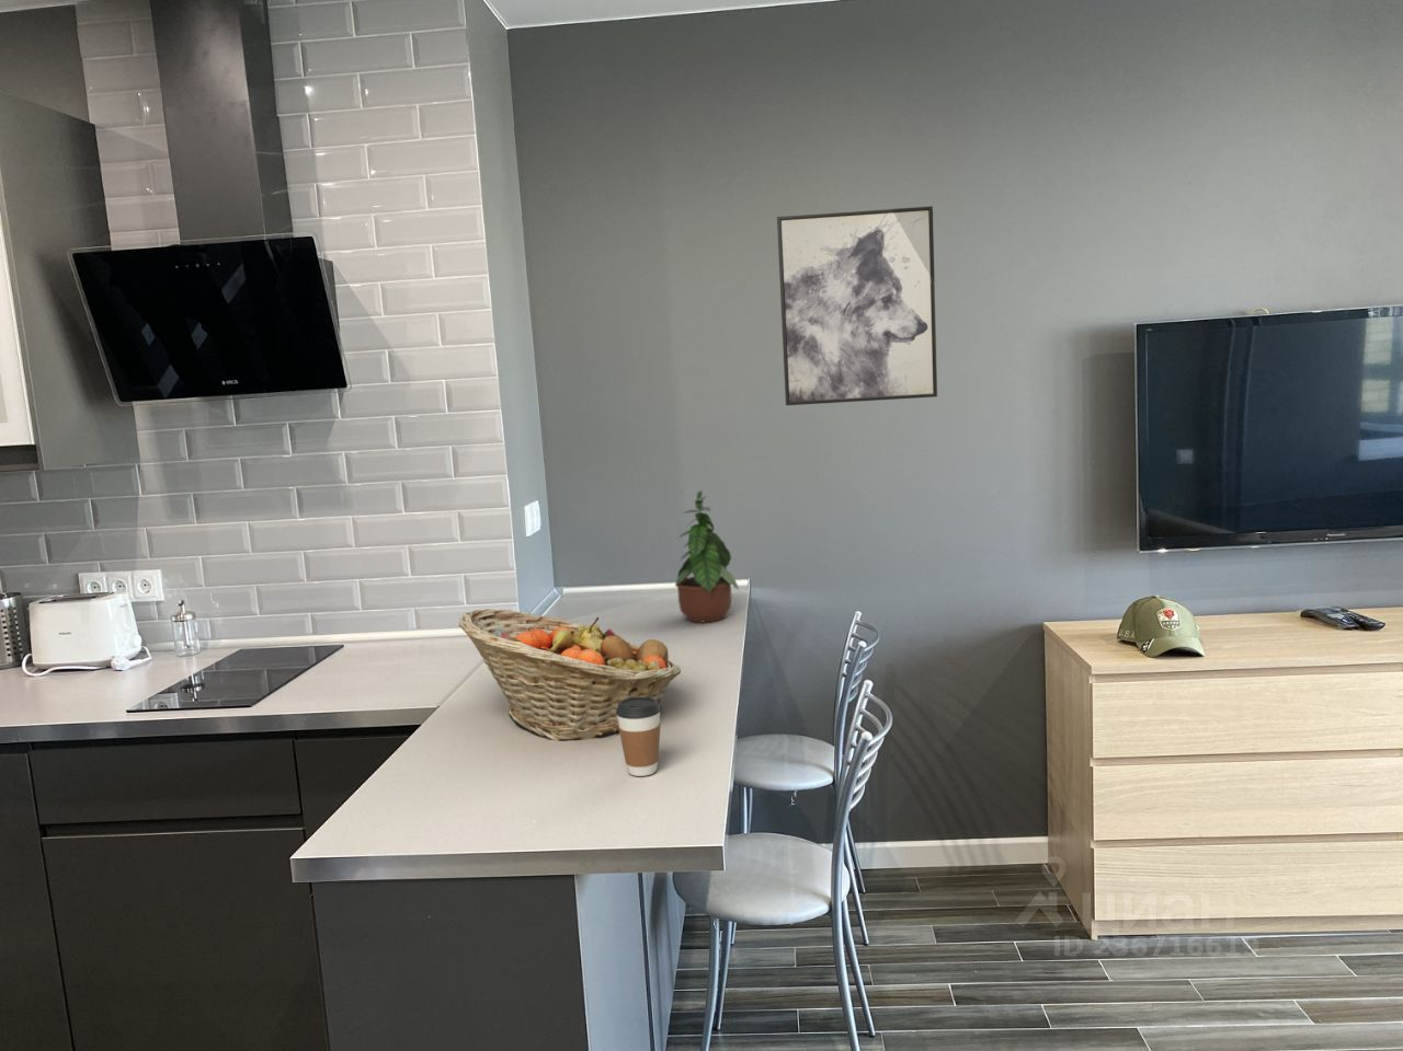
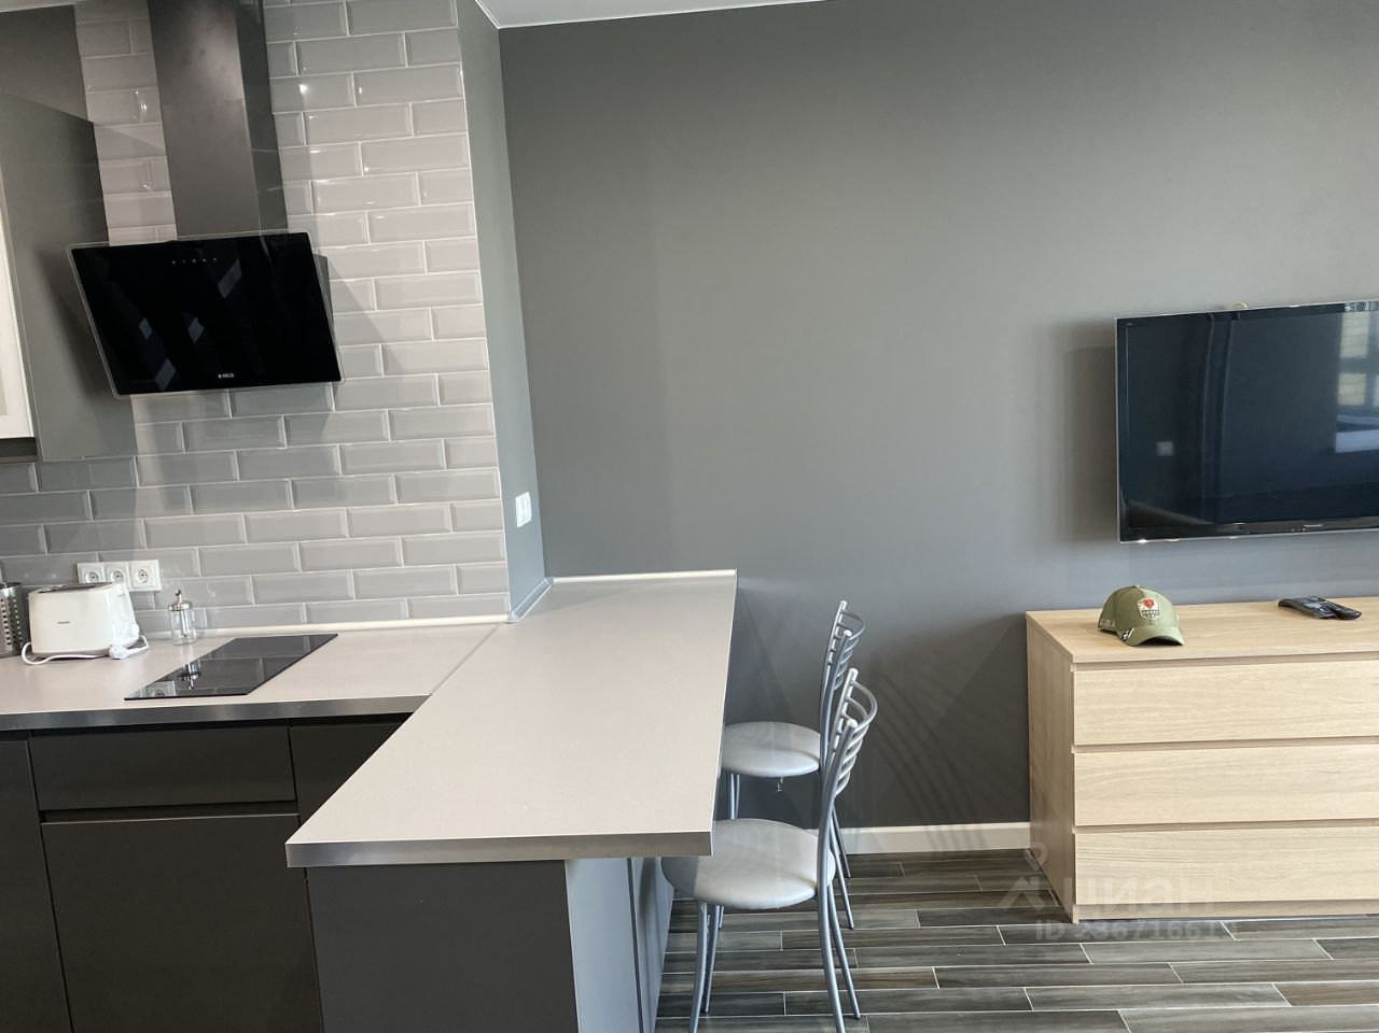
- potted plant (706, 554)
- wall art (857, 308)
- coffee cup (640, 735)
- fruit basket (569, 661)
